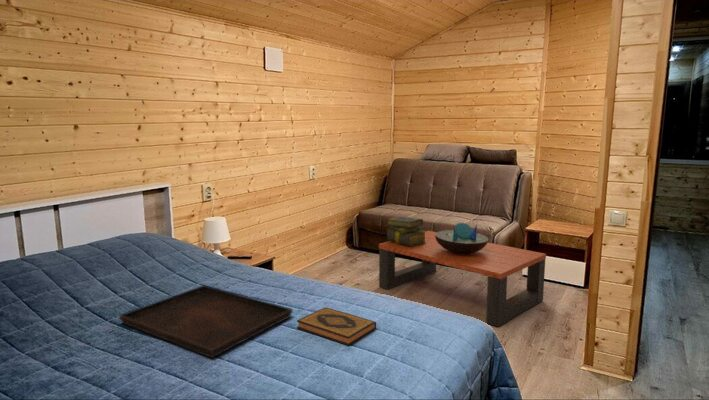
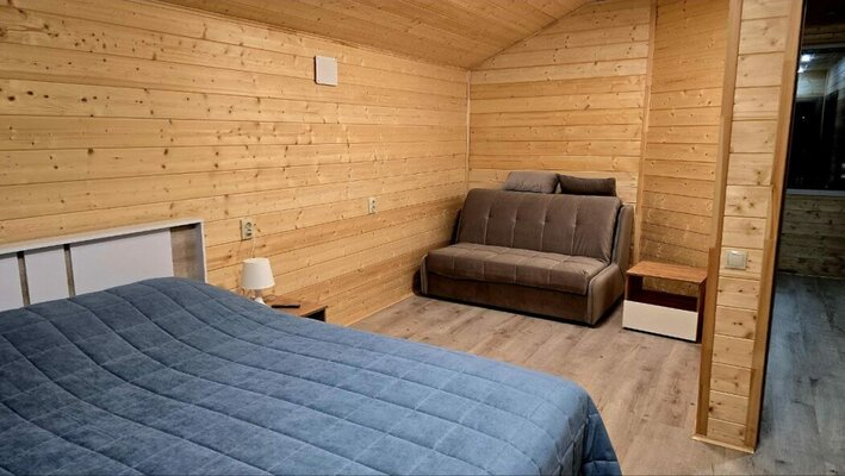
- serving tray (207, 316)
- decorative bowl (461, 236)
- hardback book (336, 324)
- stack of books (404, 230)
- coffee table (458, 268)
